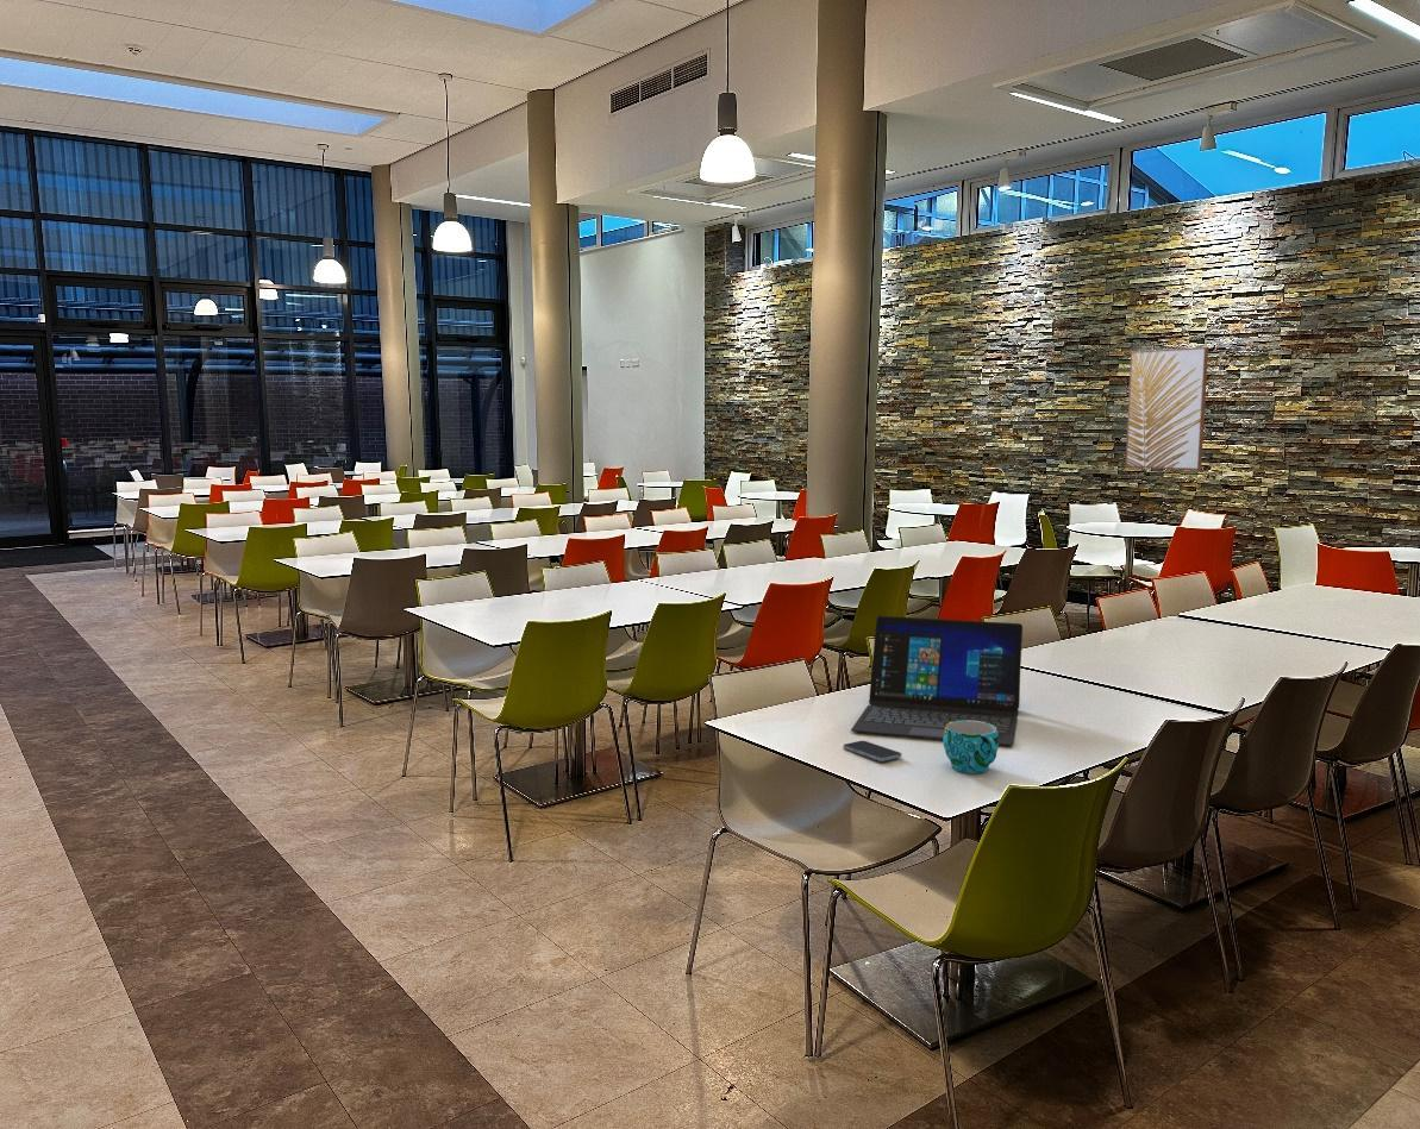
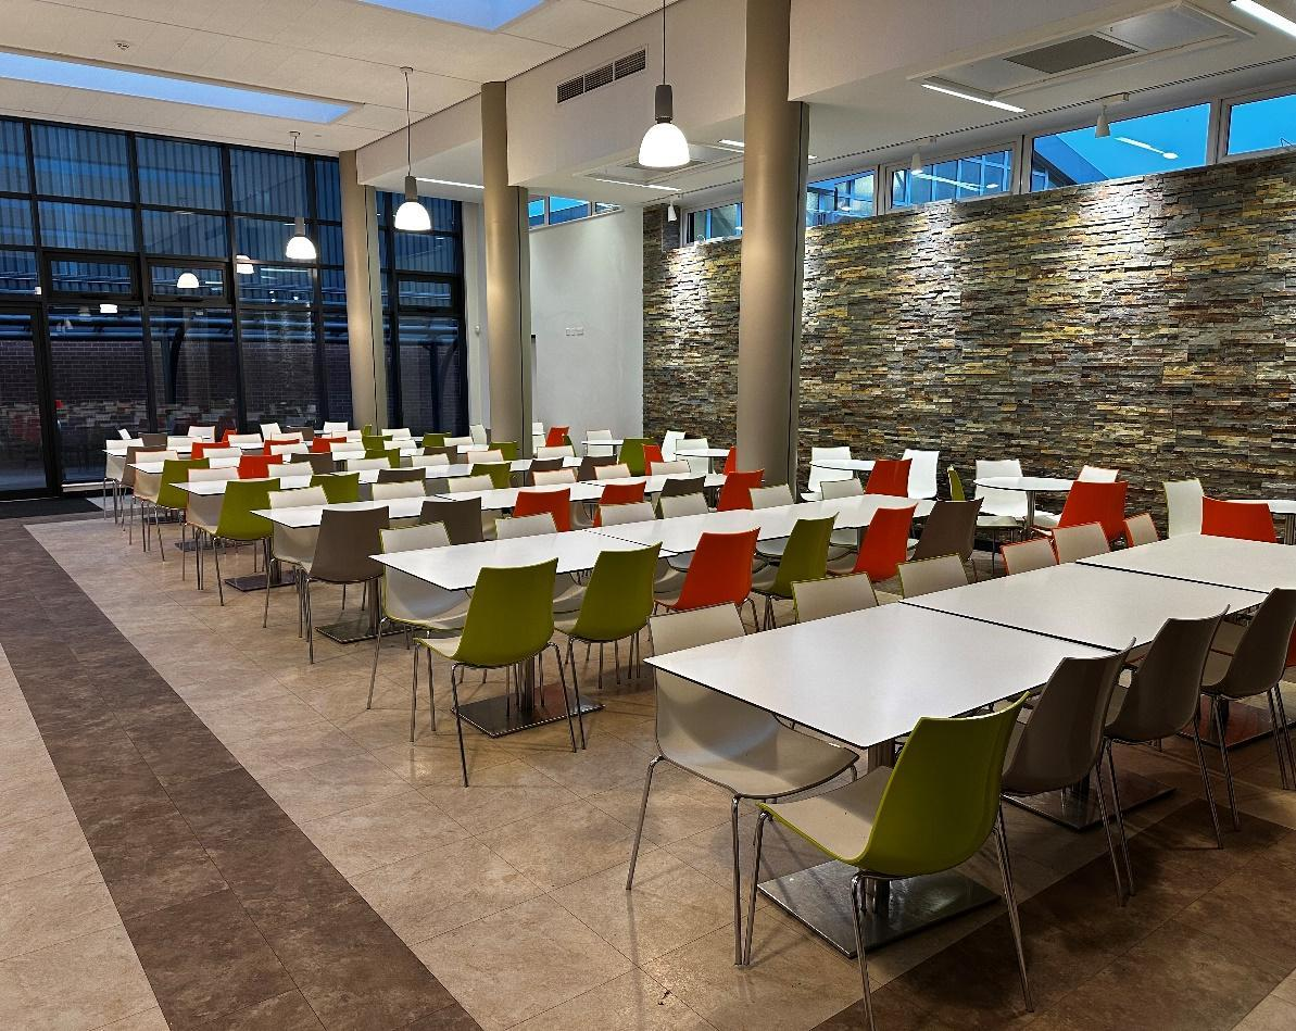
- smartphone (871, 749)
- laptop (939, 675)
- wall art (1165, 409)
- cup (974, 747)
